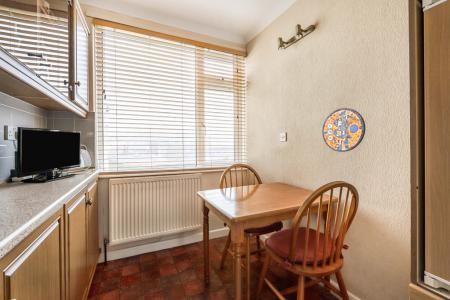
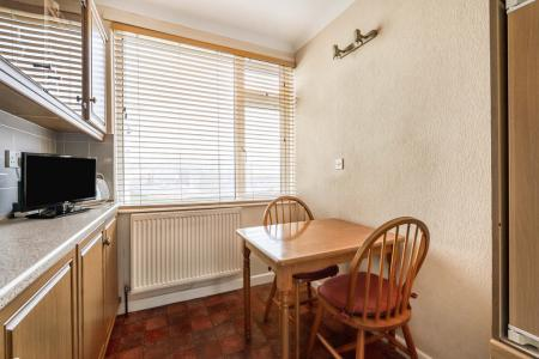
- manhole cover (341, 130)
